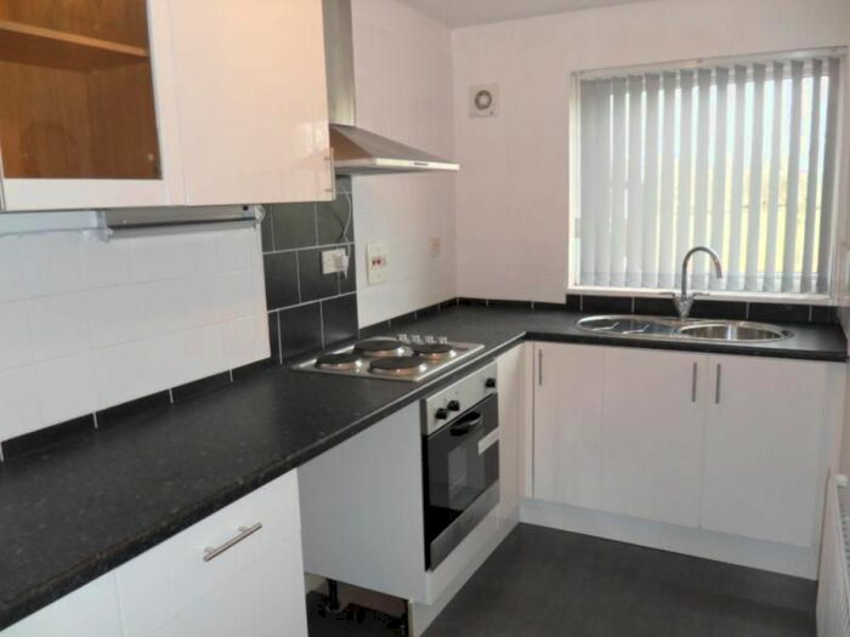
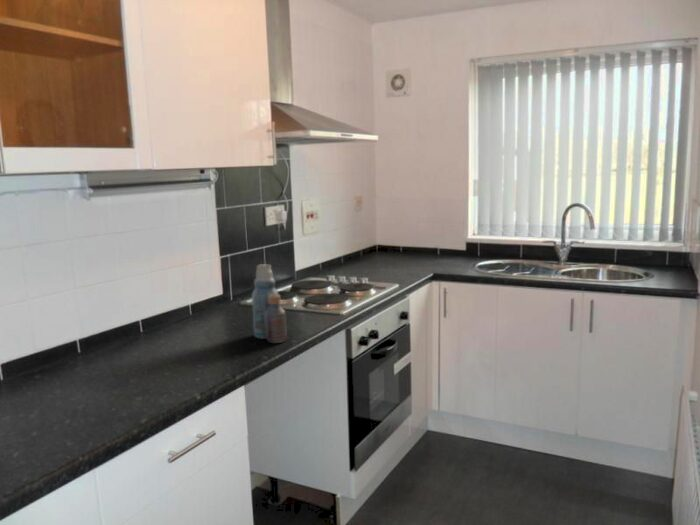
+ bottle (269, 301)
